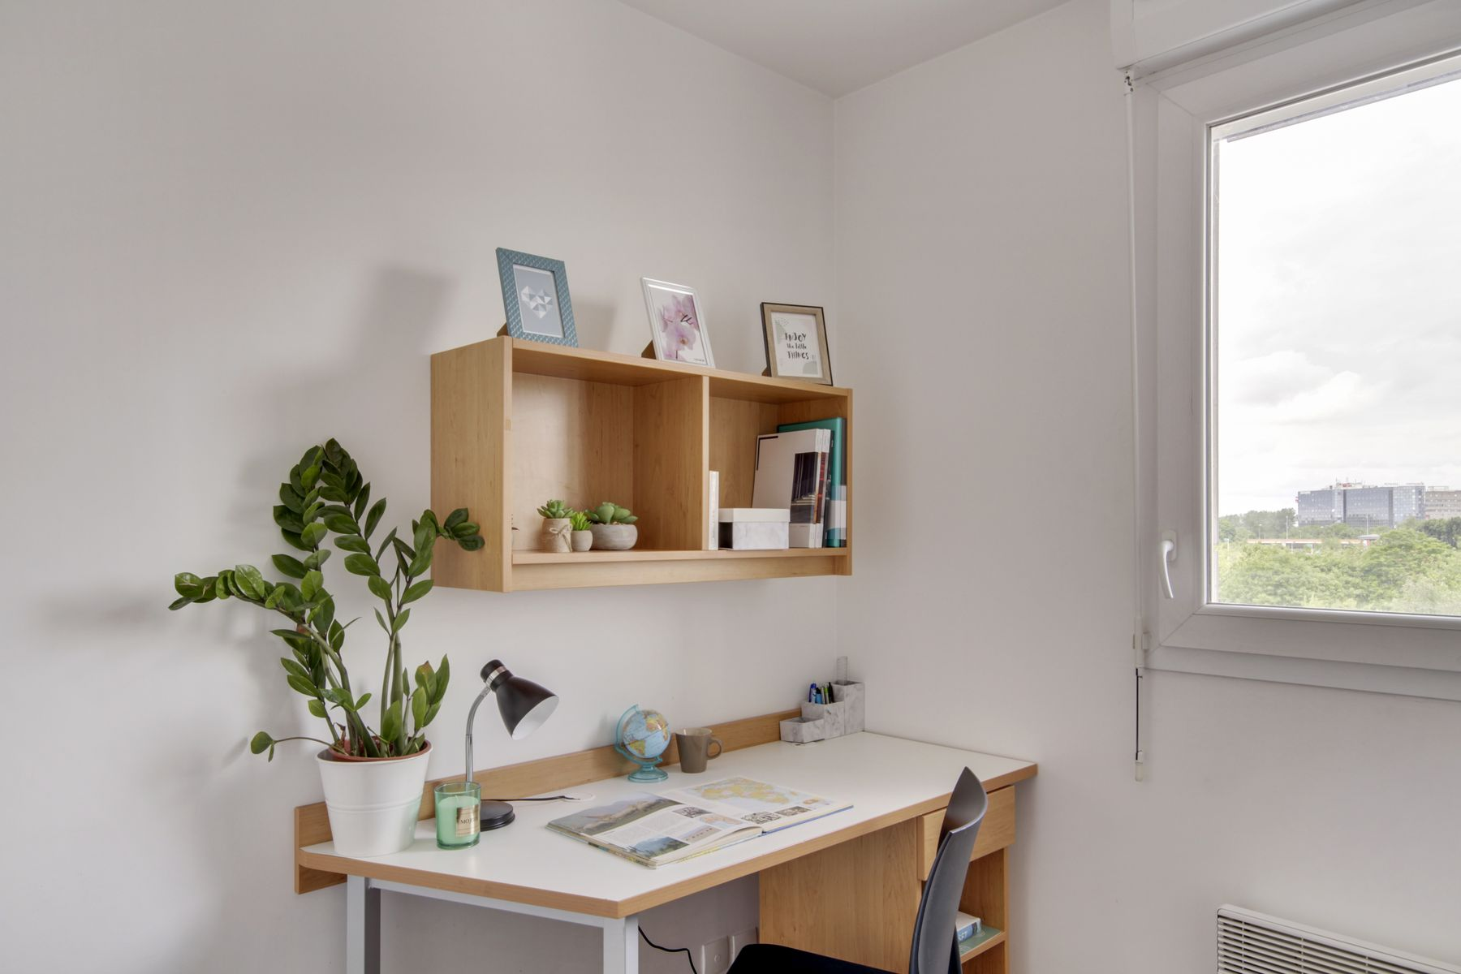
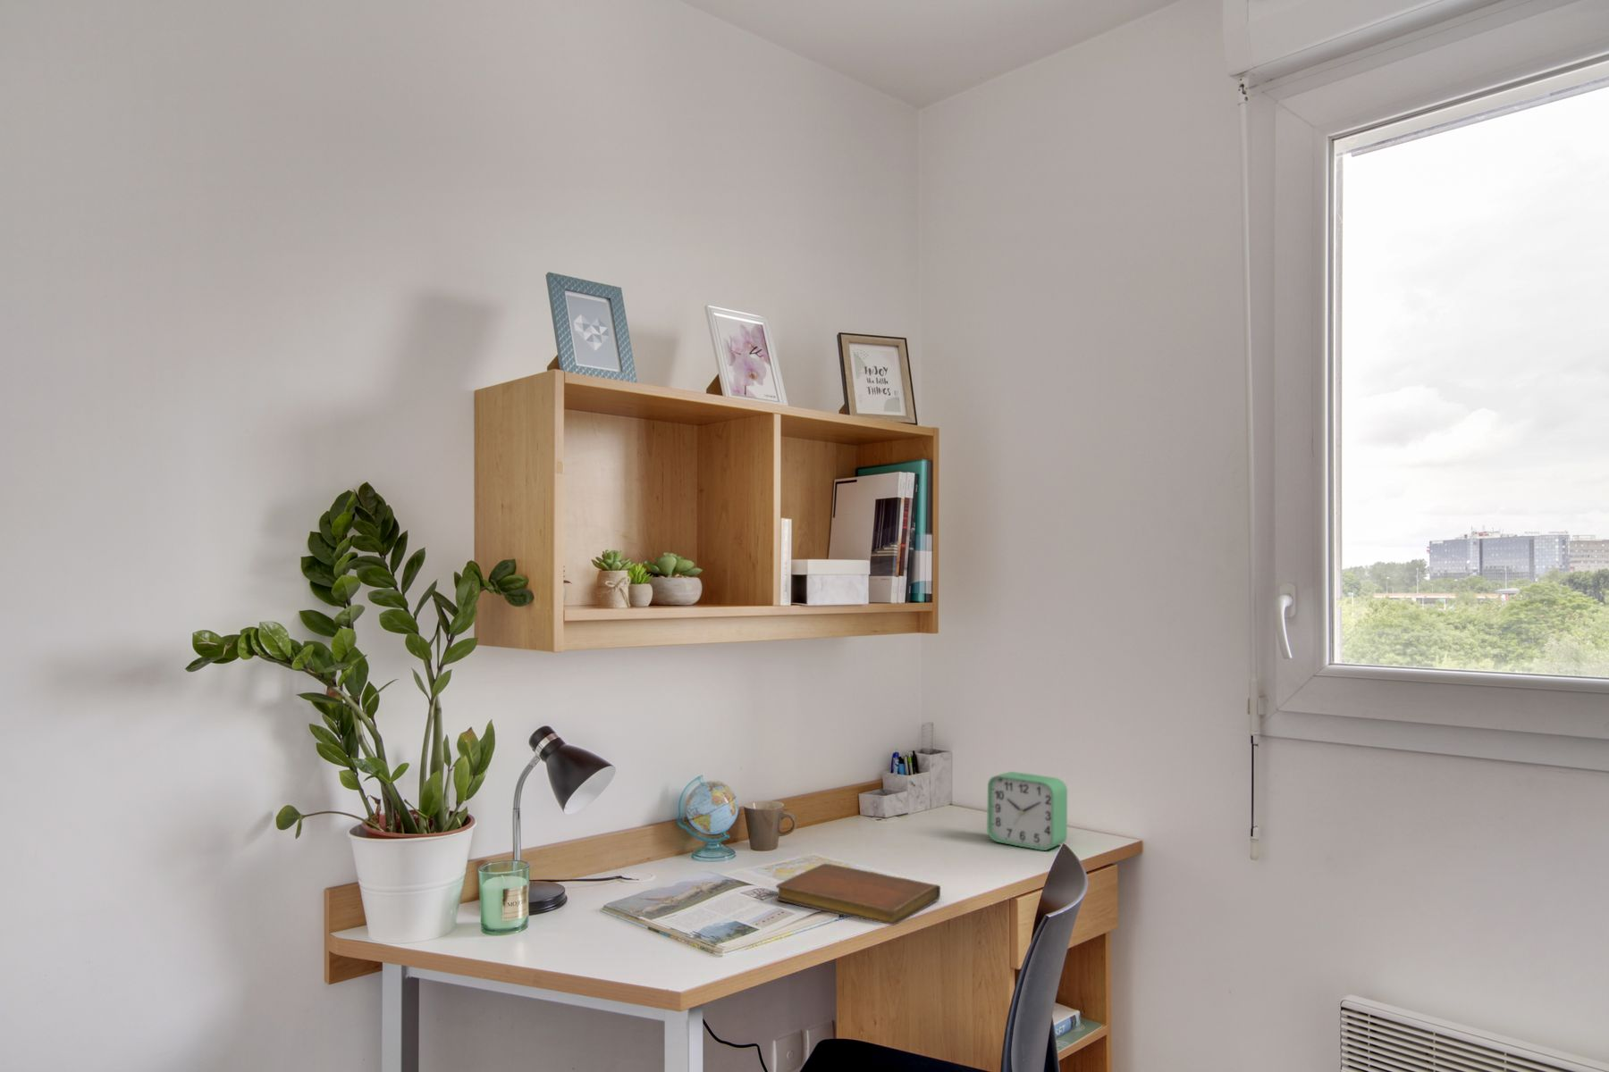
+ alarm clock (1027, 809)
+ notebook (857, 891)
